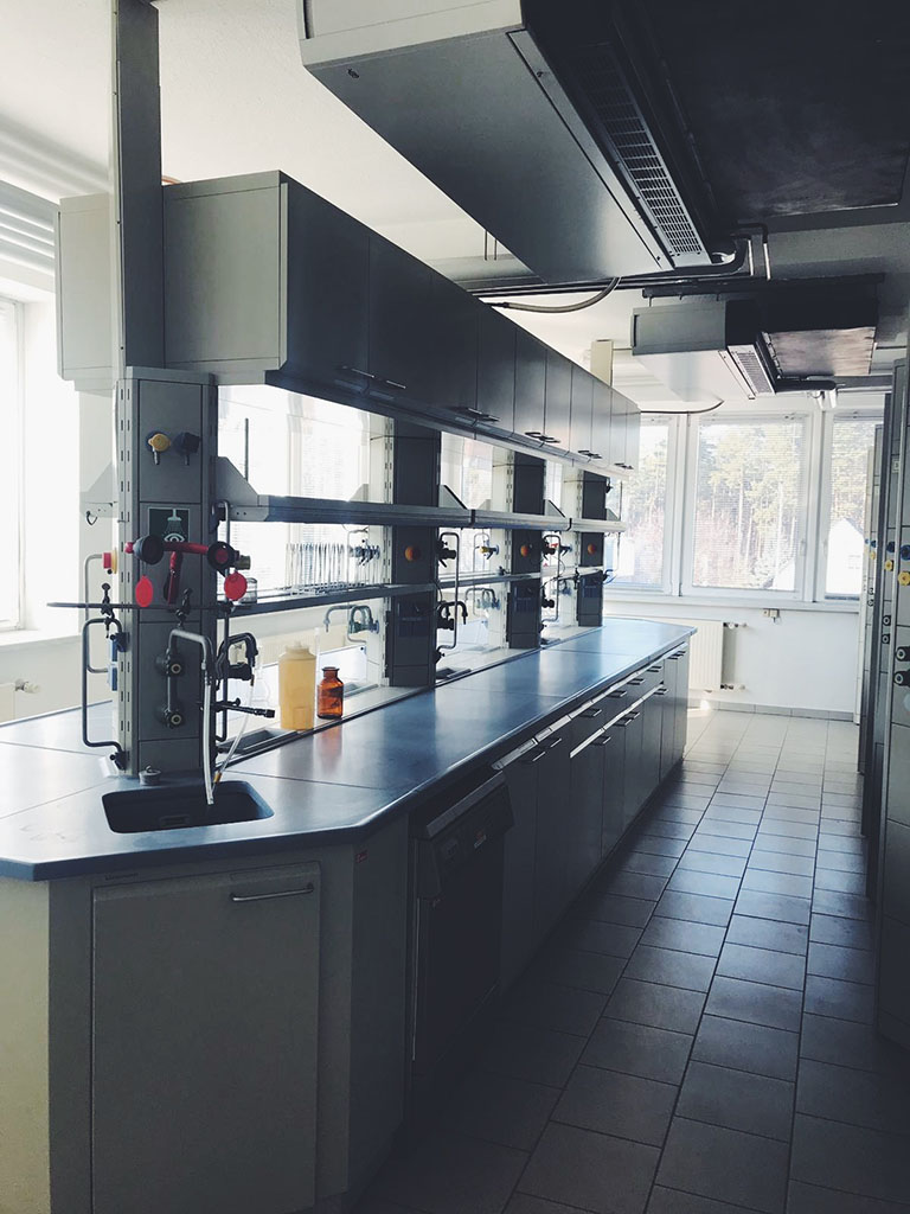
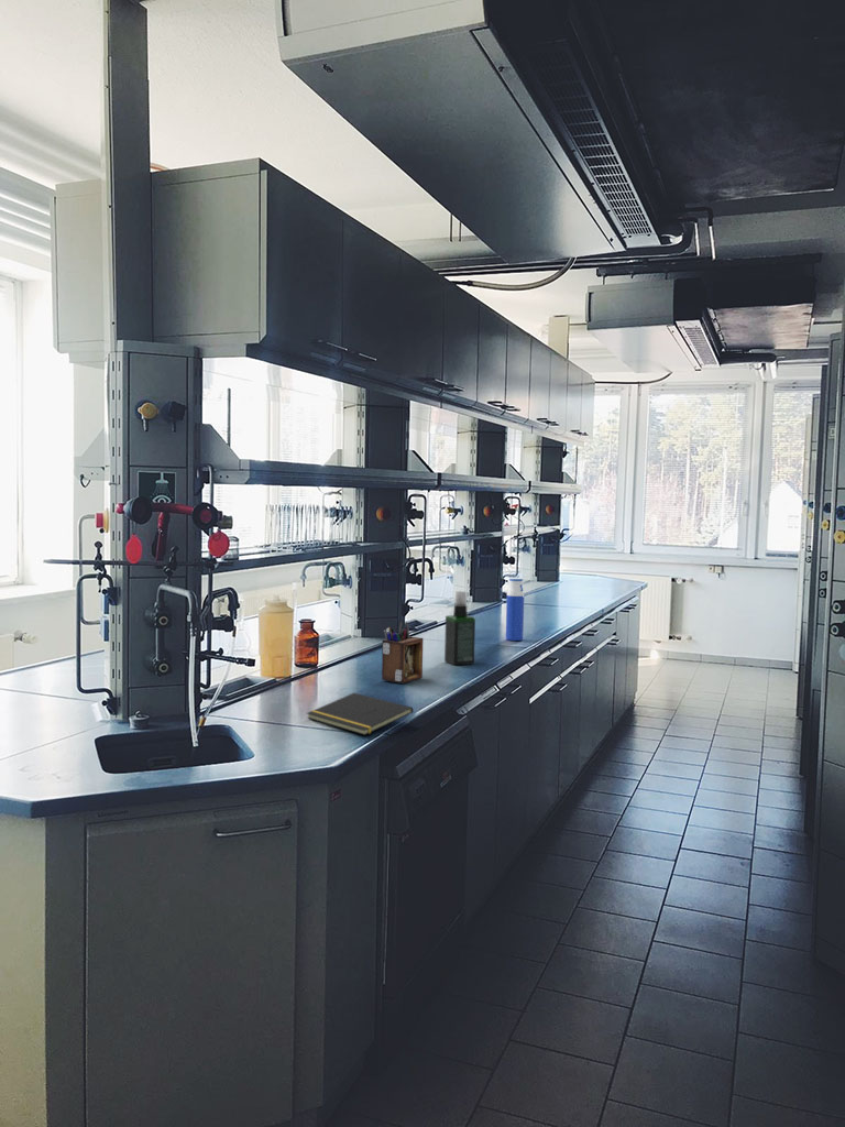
+ spray bottle (460, 627)
+ notepad (359, 712)
+ water bottle (515, 609)
+ desk organizer (402, 650)
